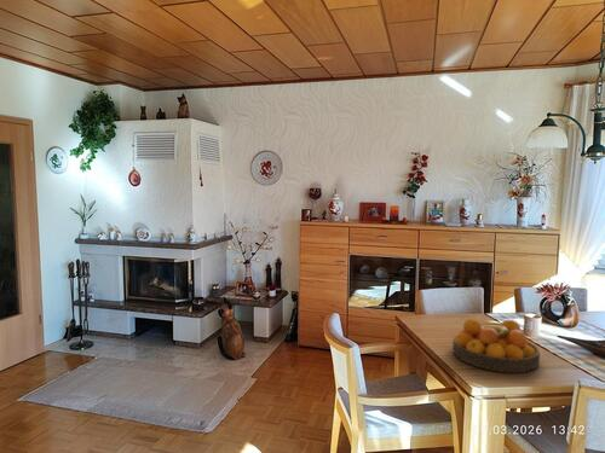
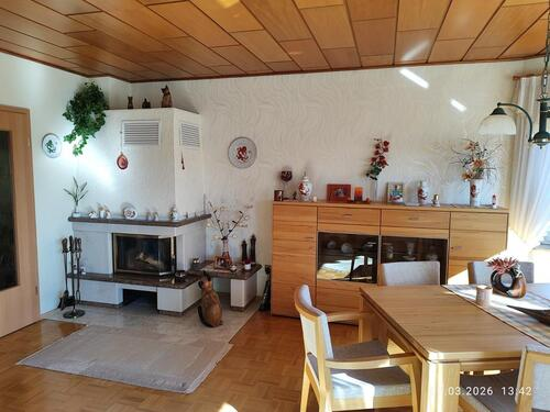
- fruit bowl (495, 338)
